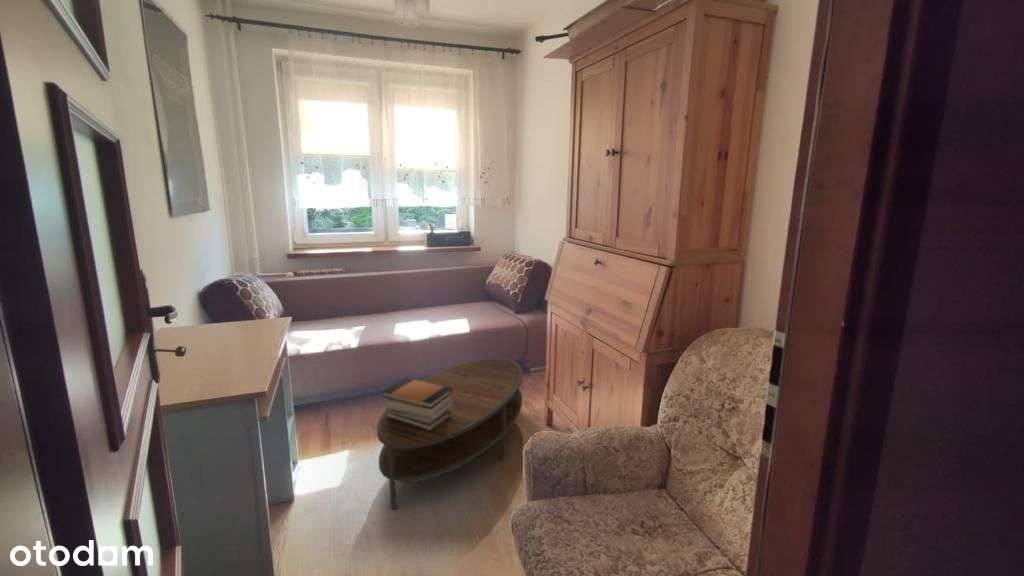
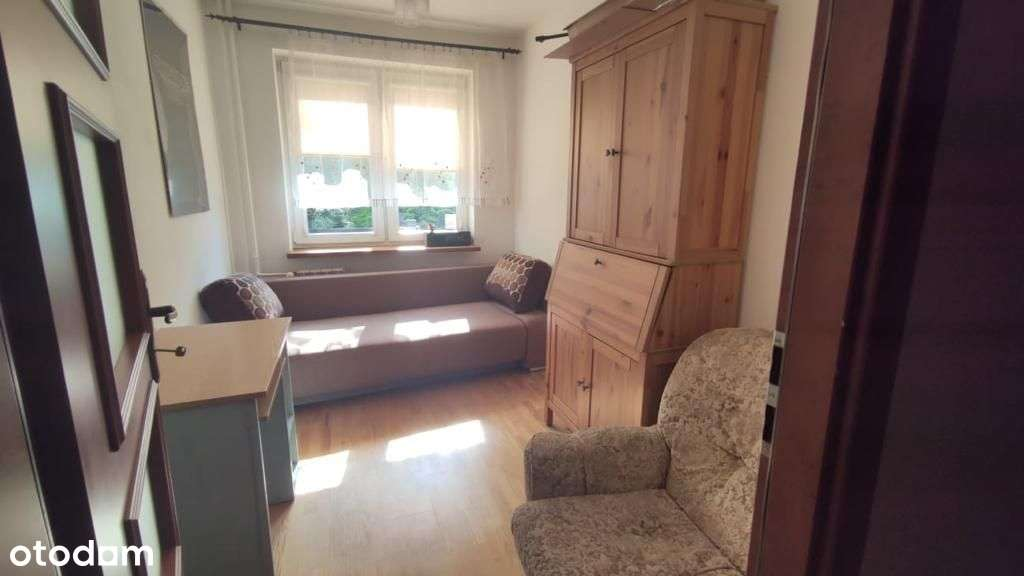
- coffee table (459, 419)
- book stack (418, 402)
